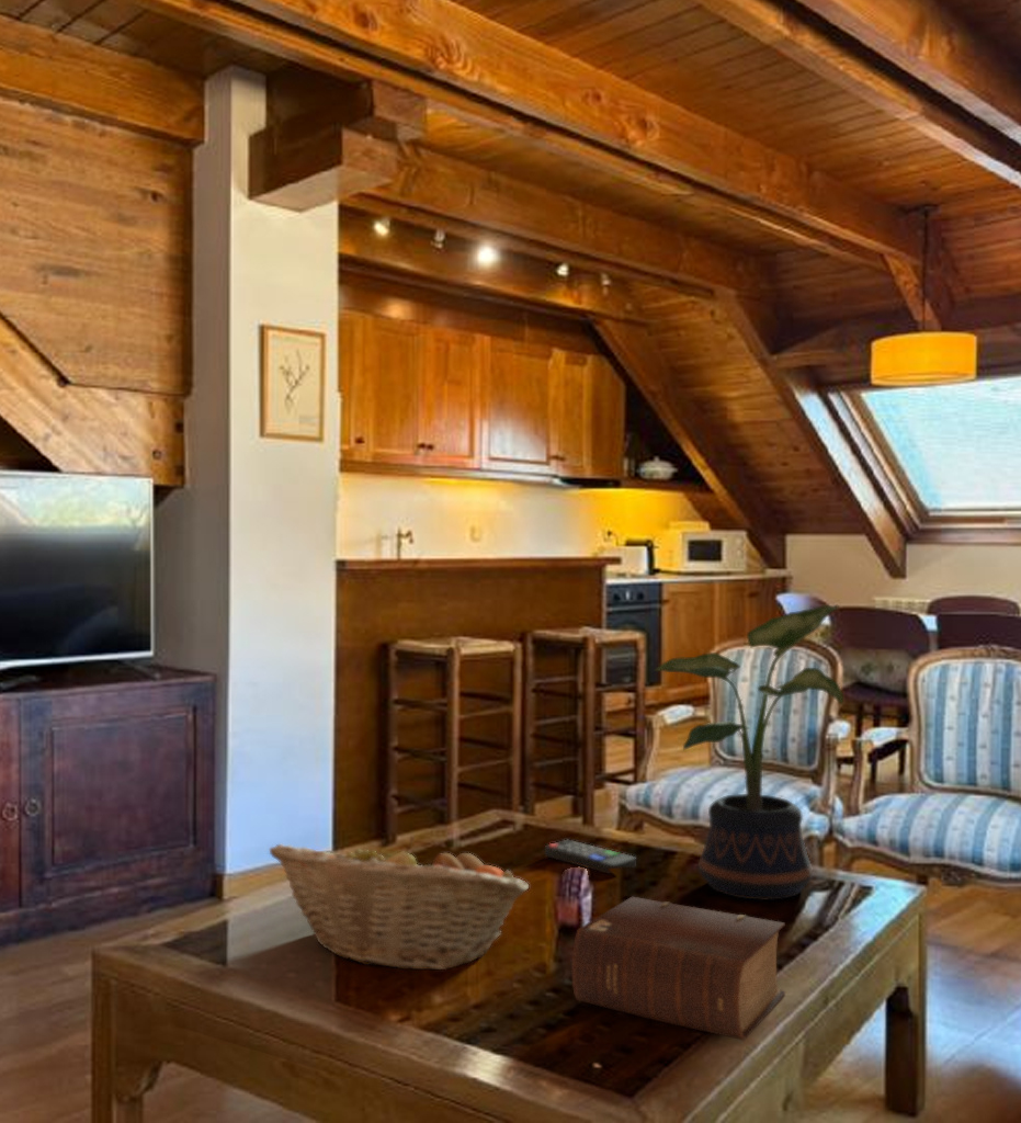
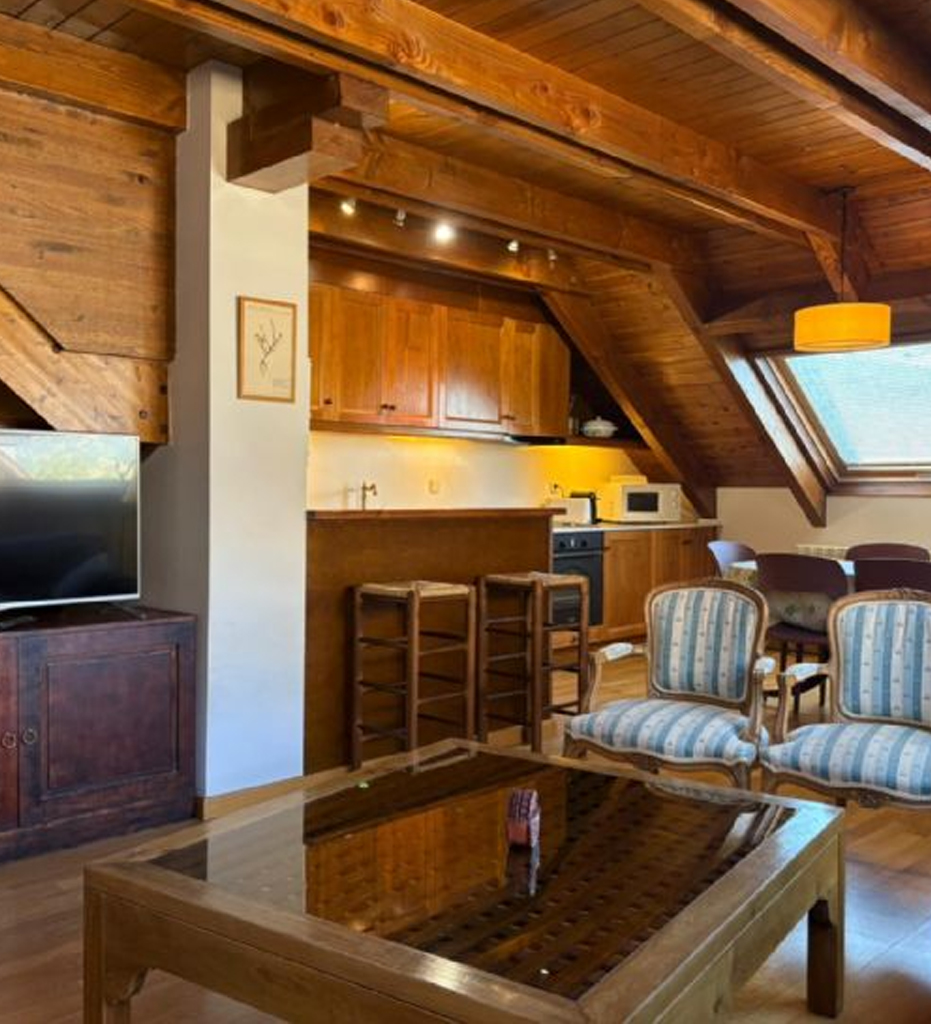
- potted plant (762, 747)
- fruit basket (397, 887)
- remote control (589, 855)
- bible (680, 963)
